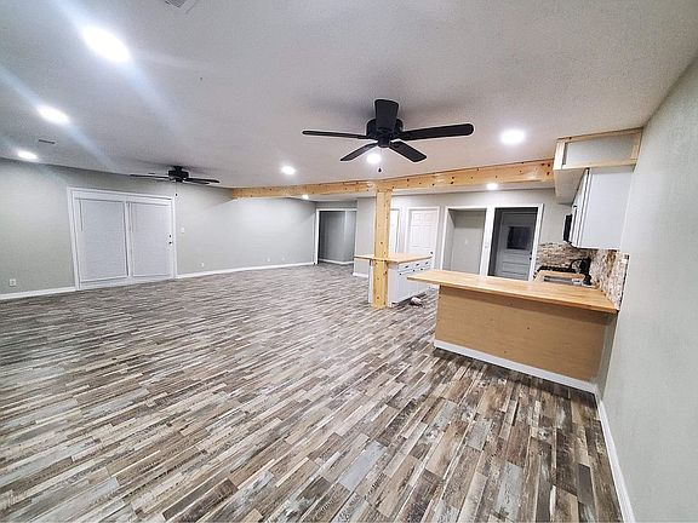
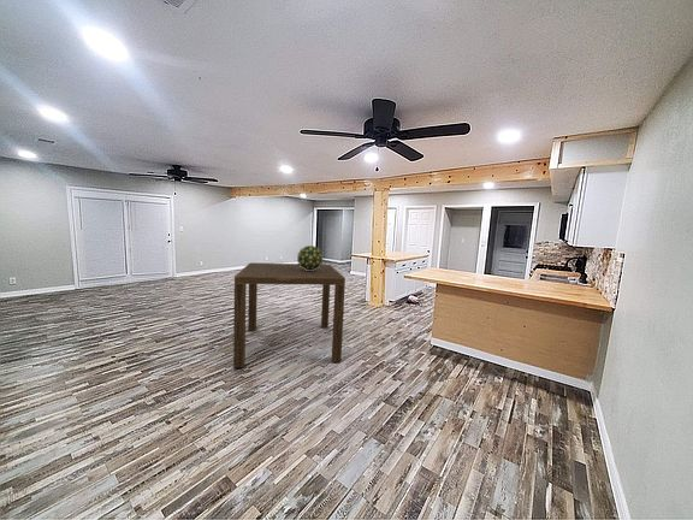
+ dining table (290, 283)
+ decorative sphere (309, 258)
